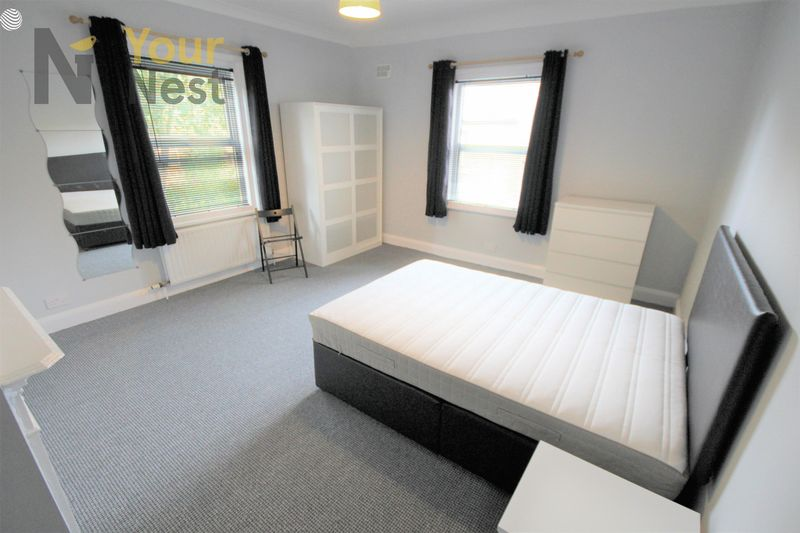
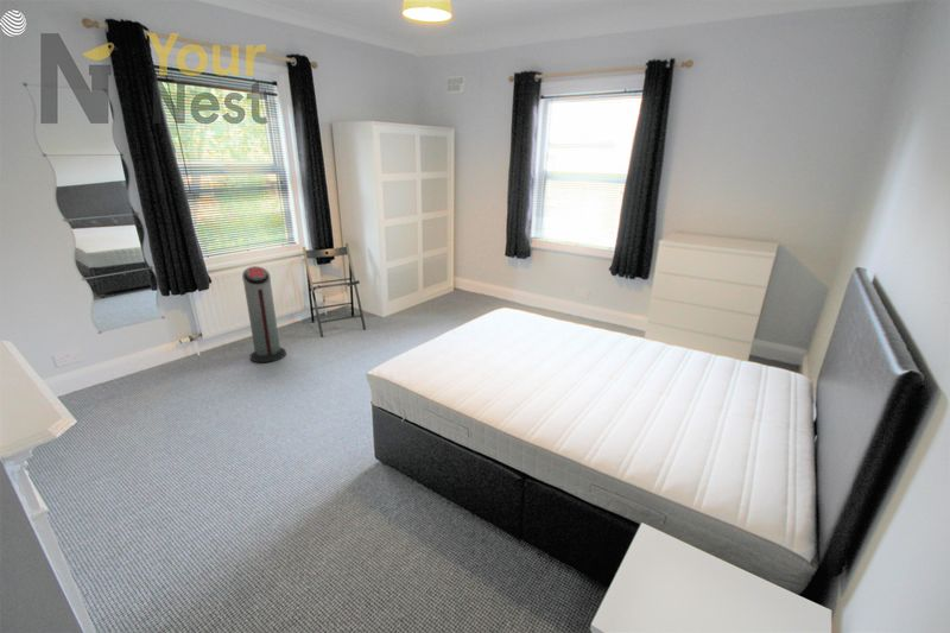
+ air purifier (261, 312)
